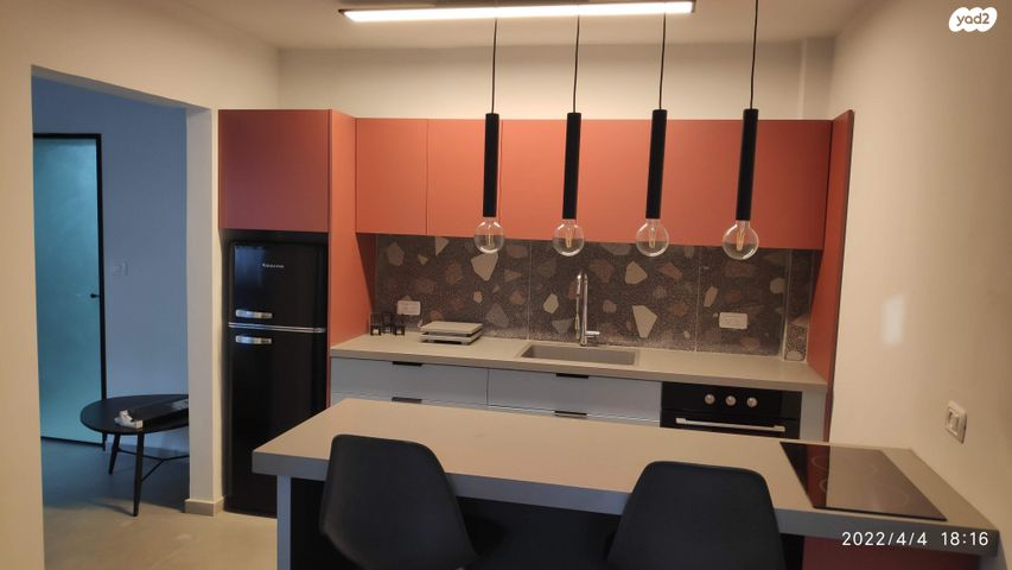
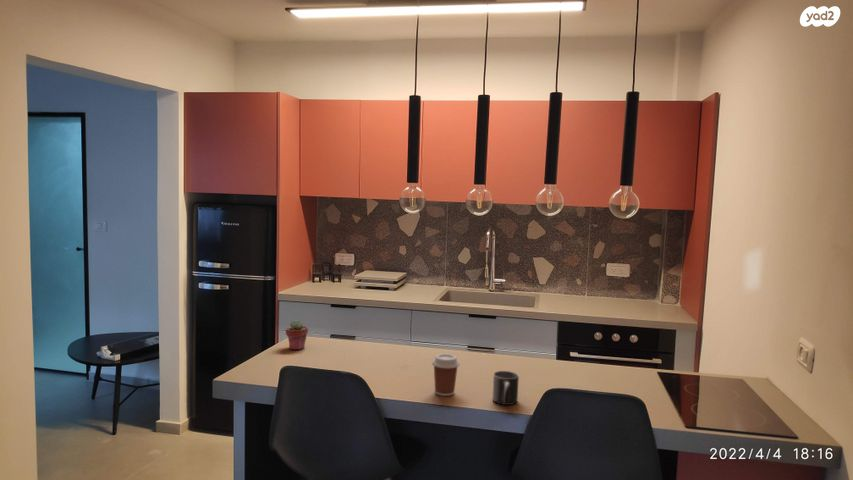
+ coffee cup (445, 374)
+ mug (505, 389)
+ potted succulent (296, 333)
